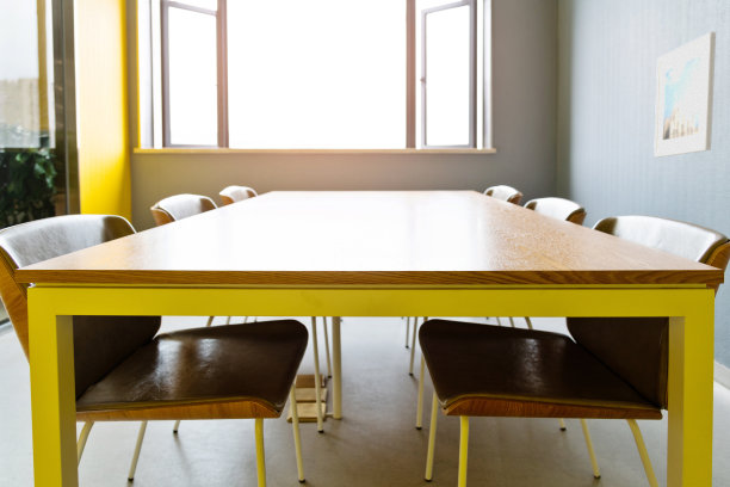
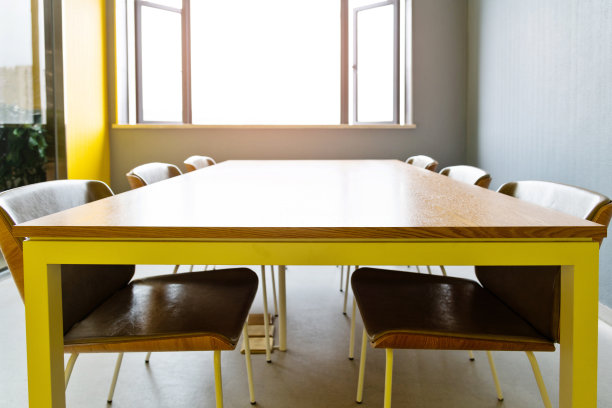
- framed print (681, 100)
